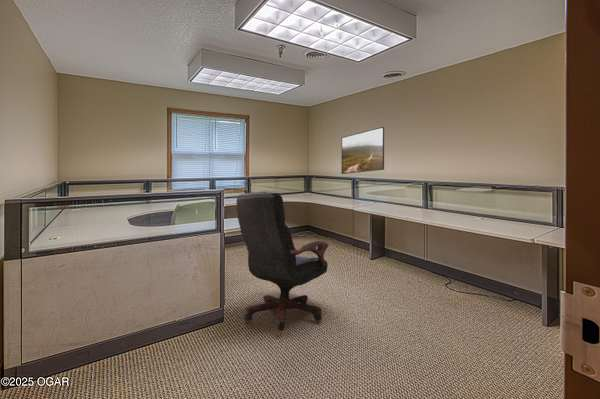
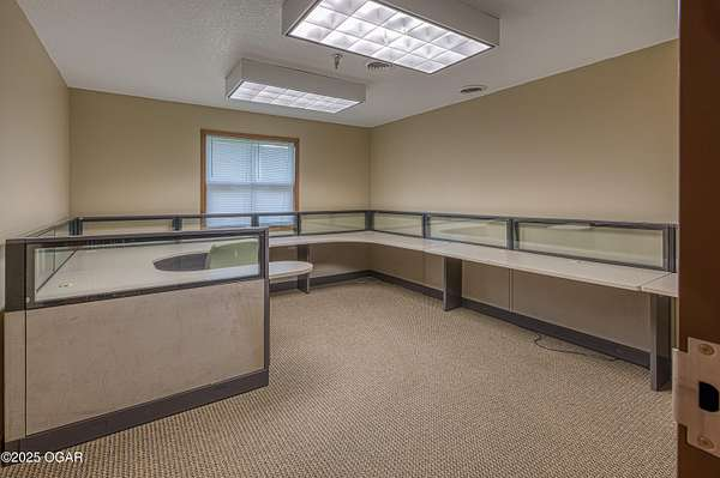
- office chair (283, 253)
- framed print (361, 152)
